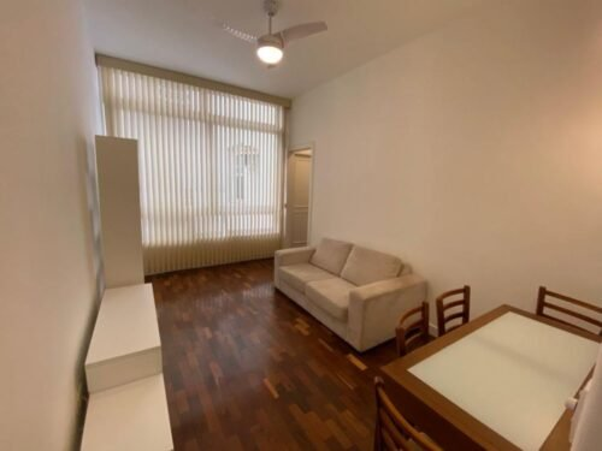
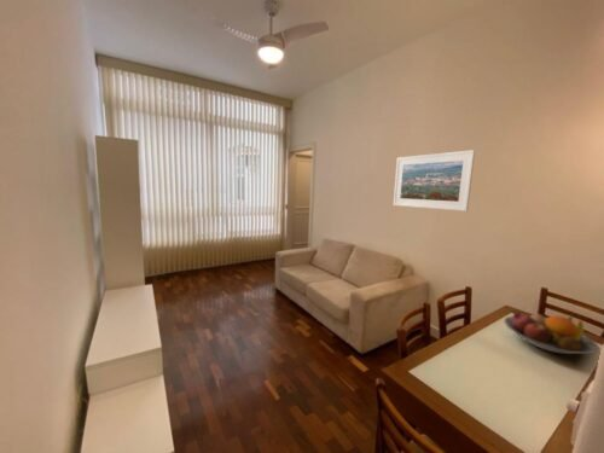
+ fruit bowl (547, 329)
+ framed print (428, 181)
